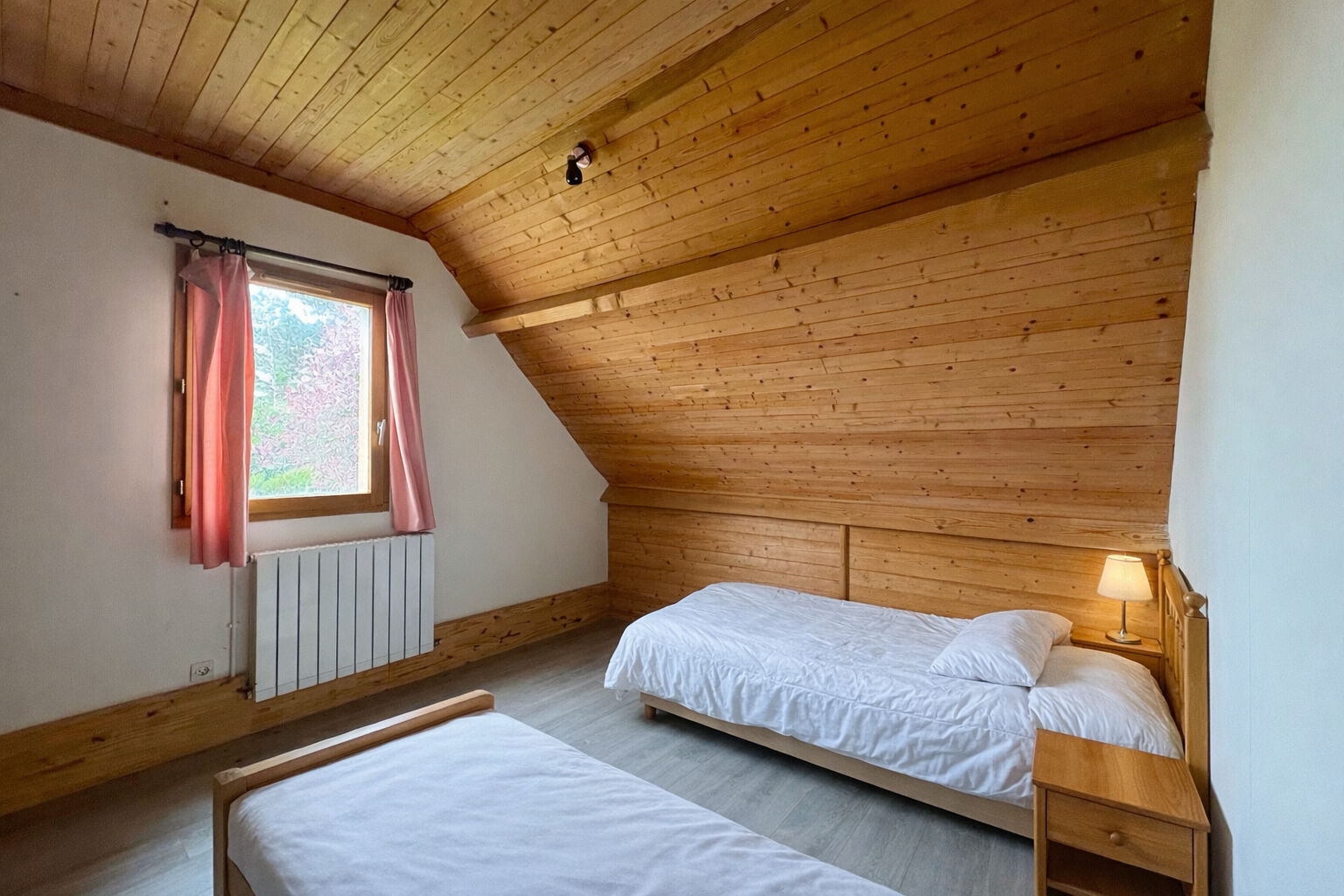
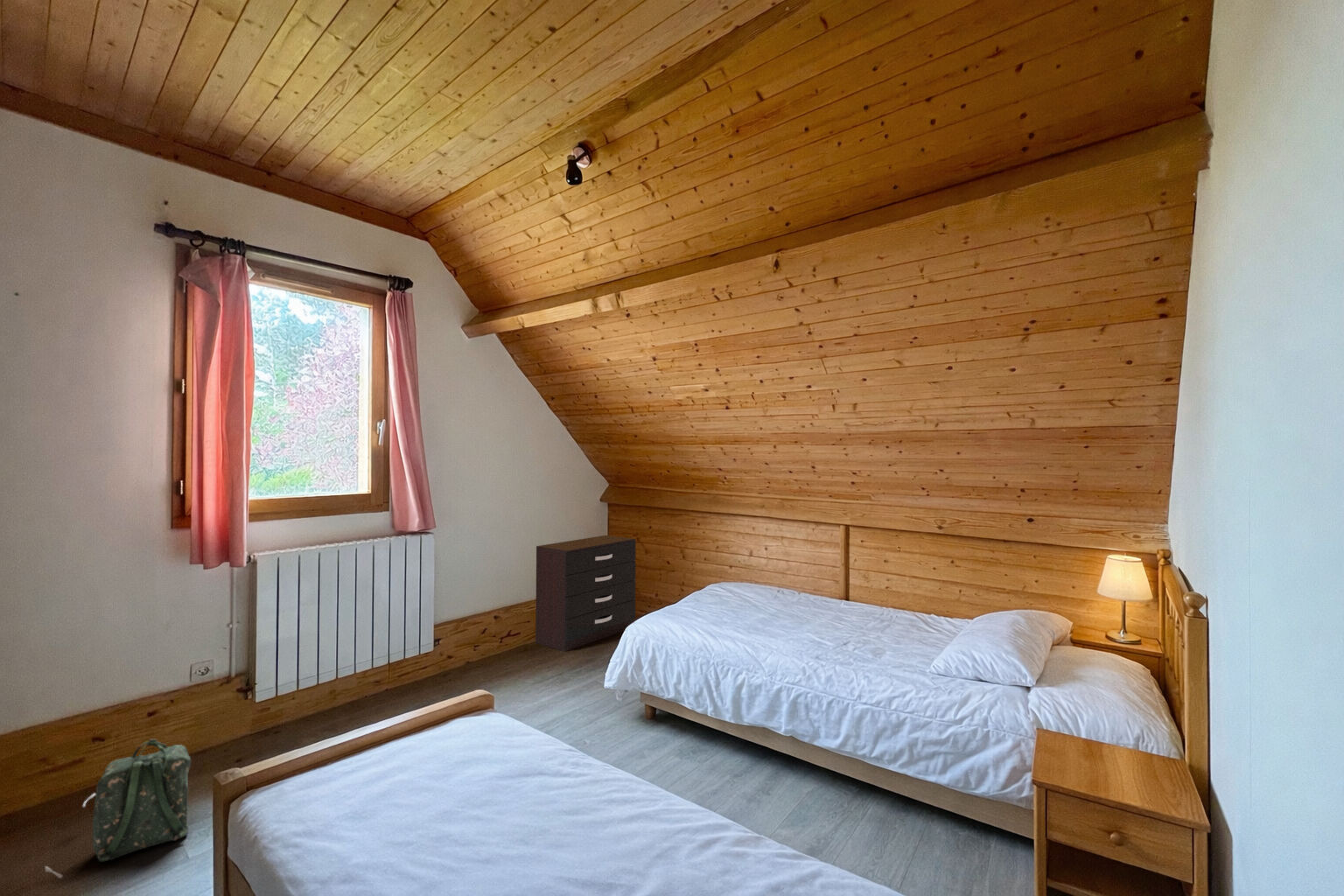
+ backpack (130, 790)
+ dresser (589, 589)
